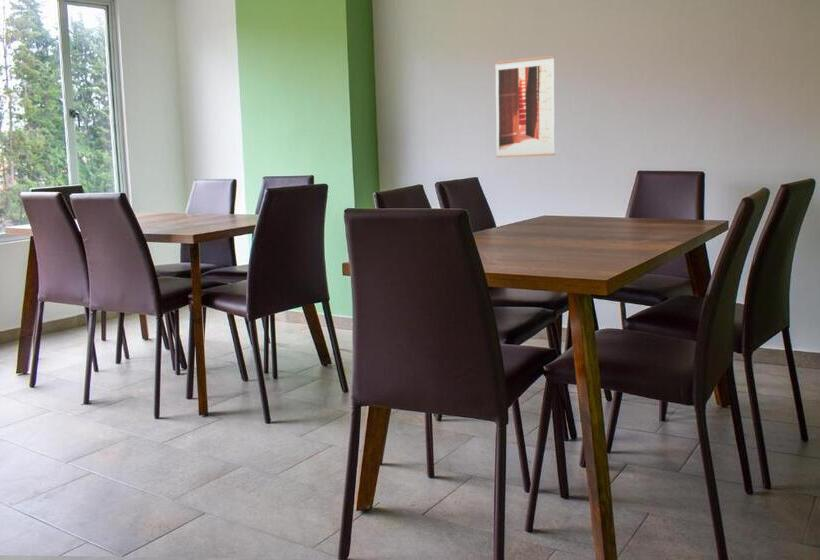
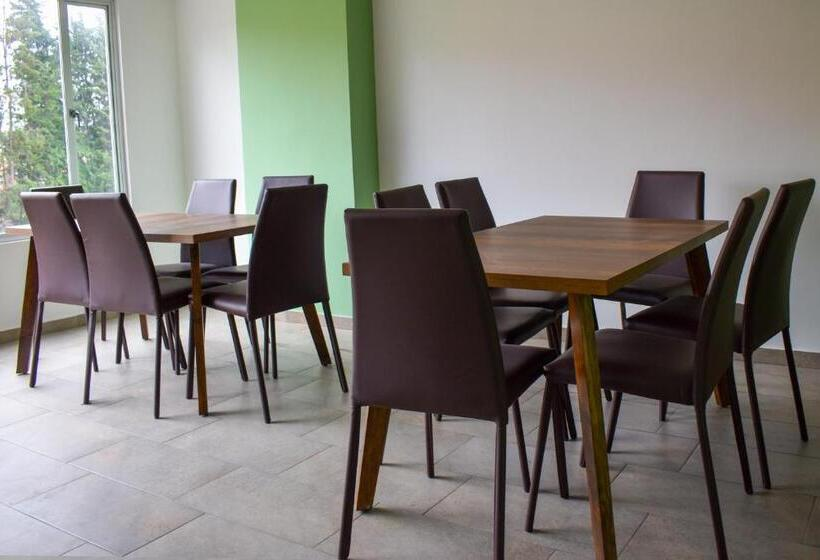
- wall art (524, 108)
